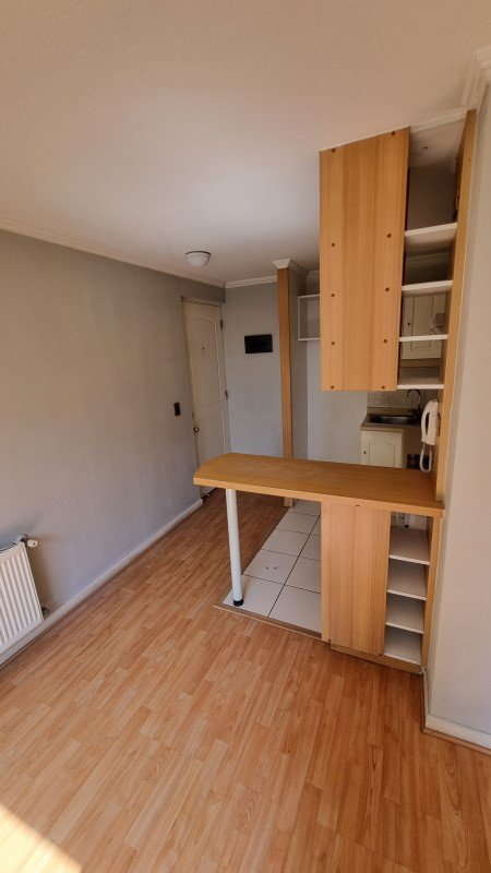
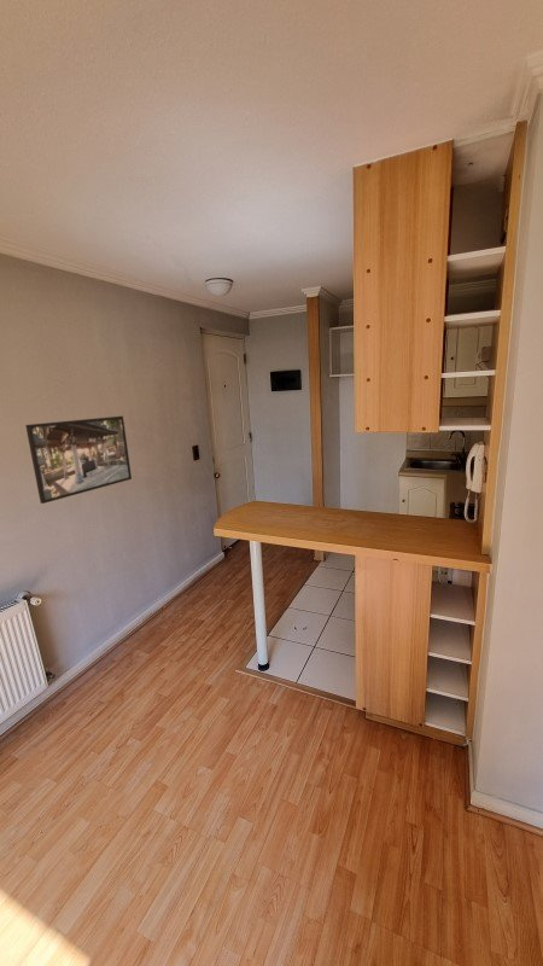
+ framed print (84, 455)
